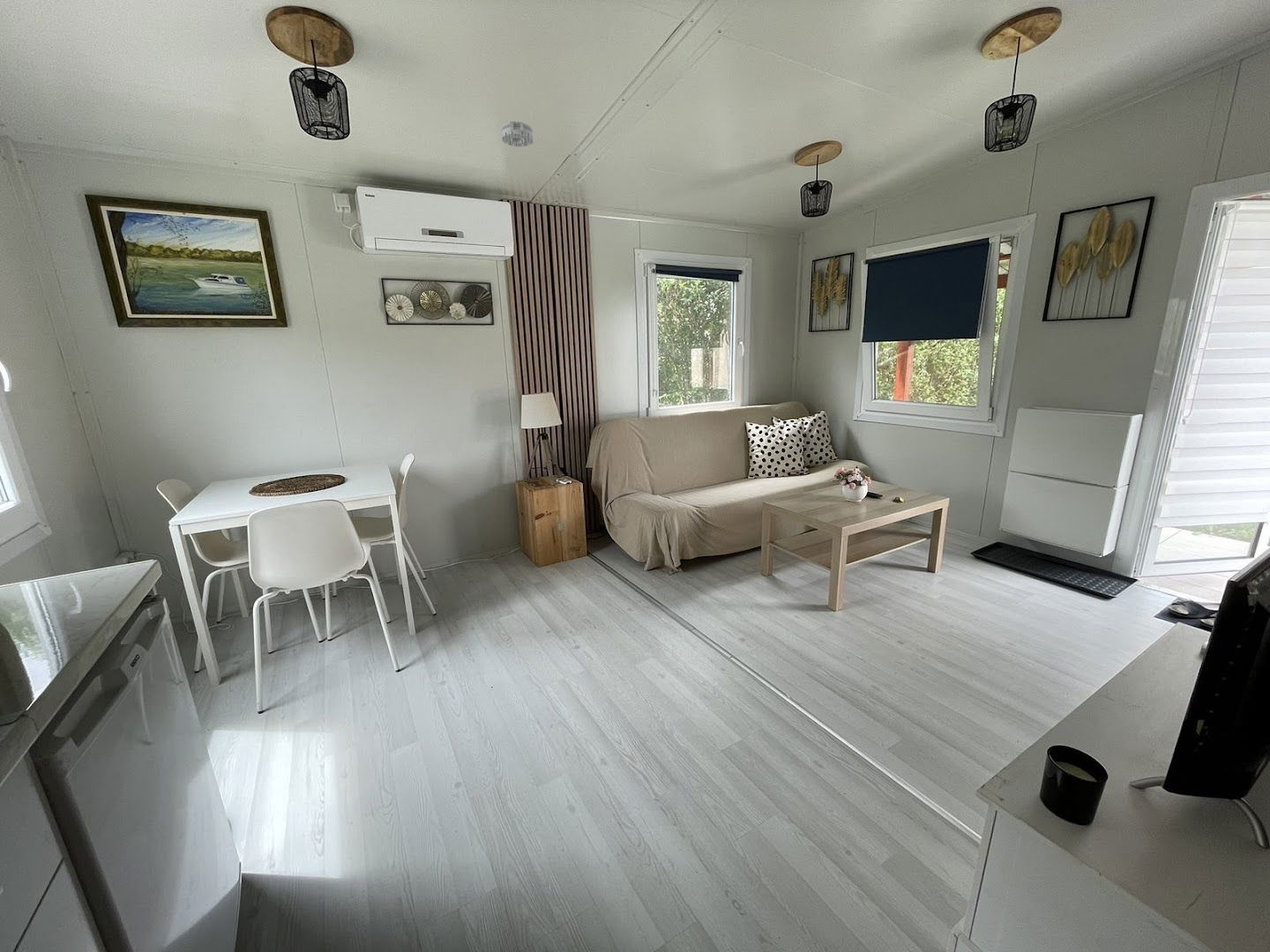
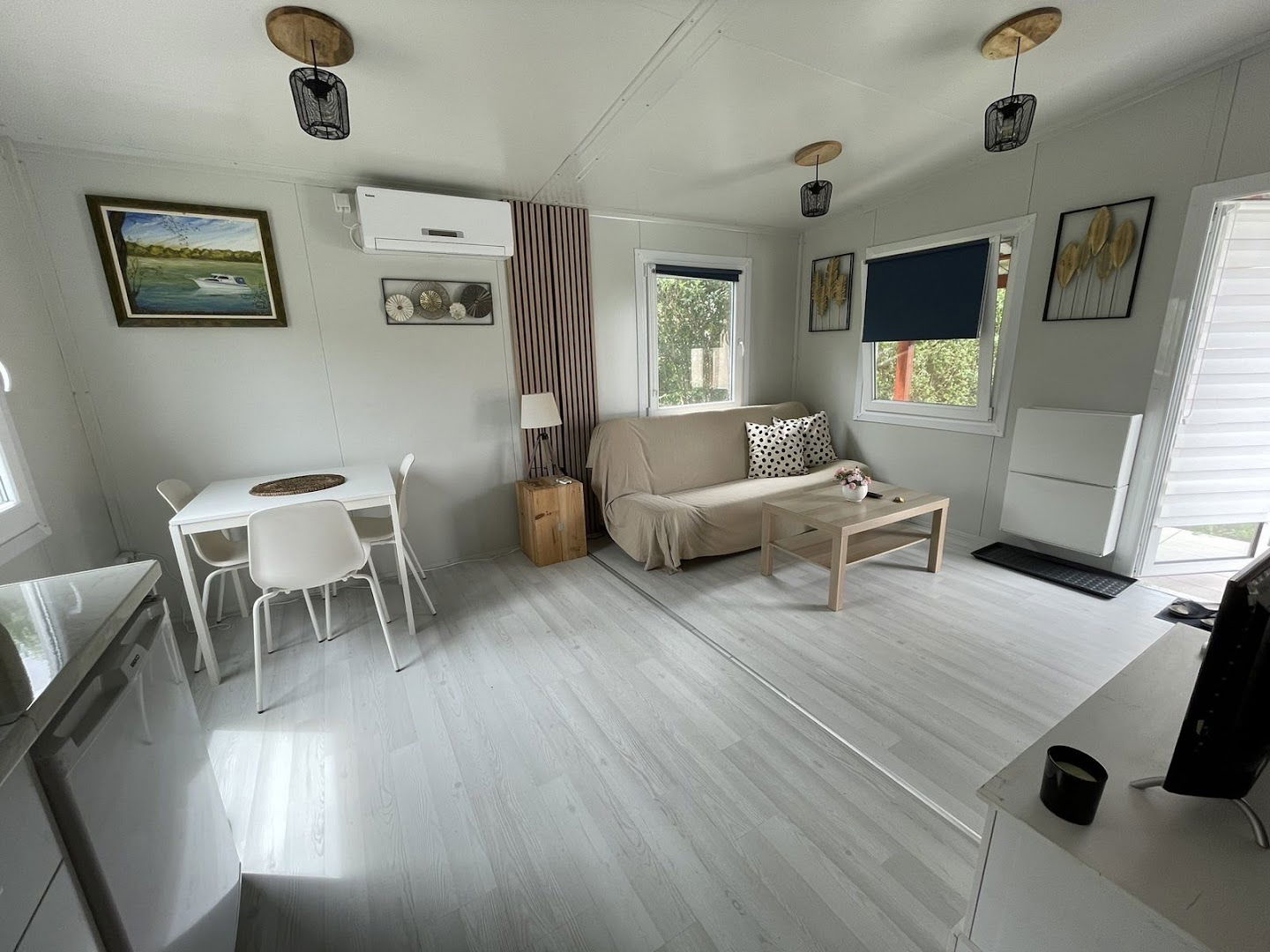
- smoke detector (517, 133)
